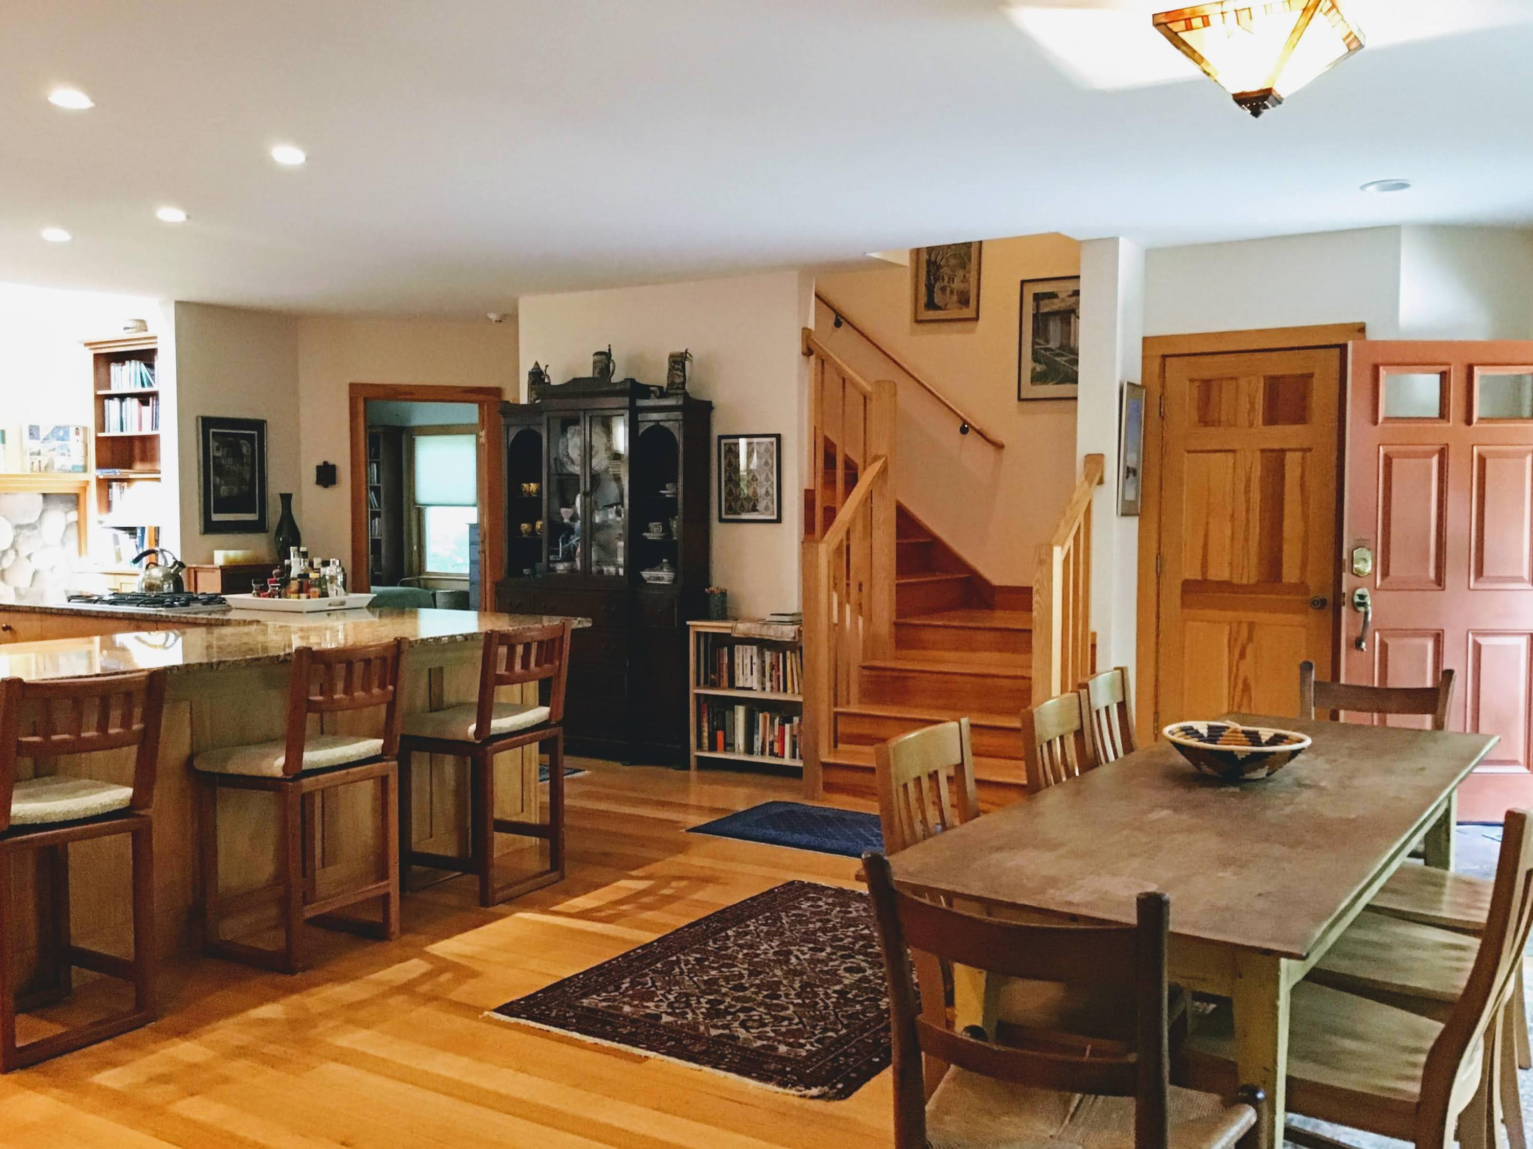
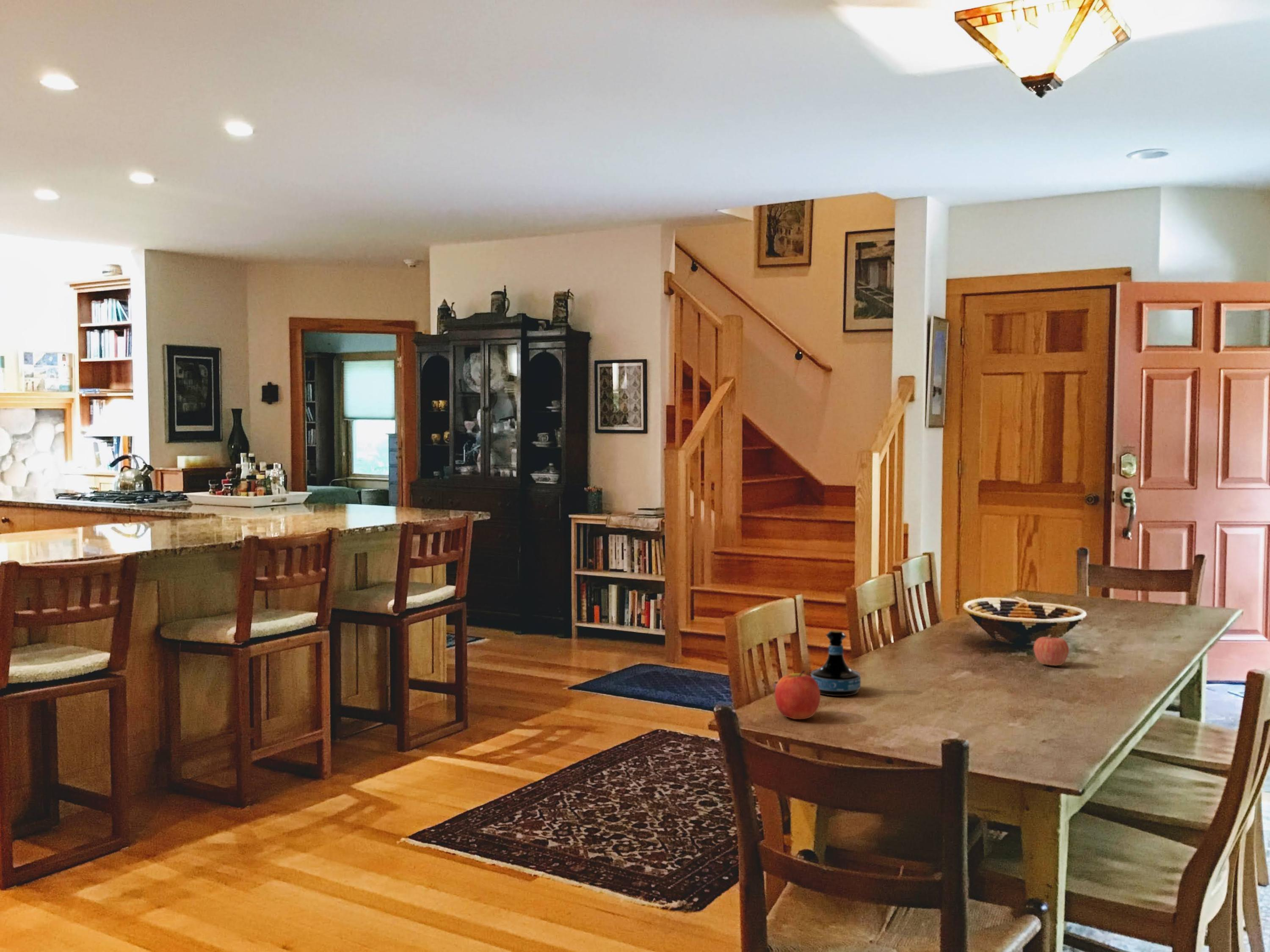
+ apple (797, 693)
+ apple (1051, 649)
+ tequila bottle (836, 661)
